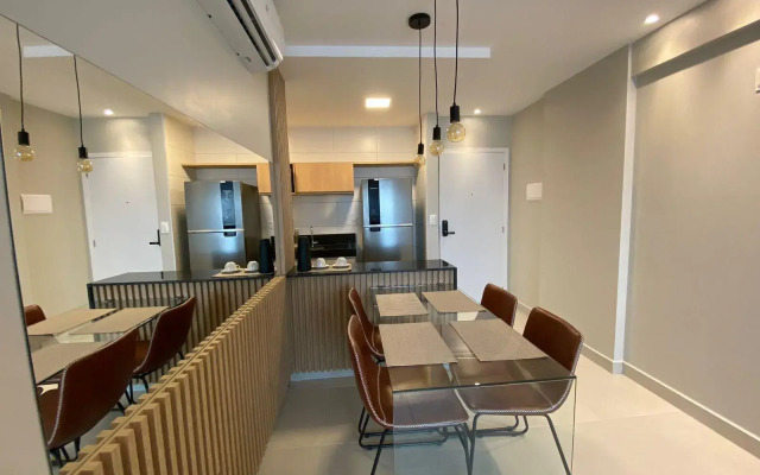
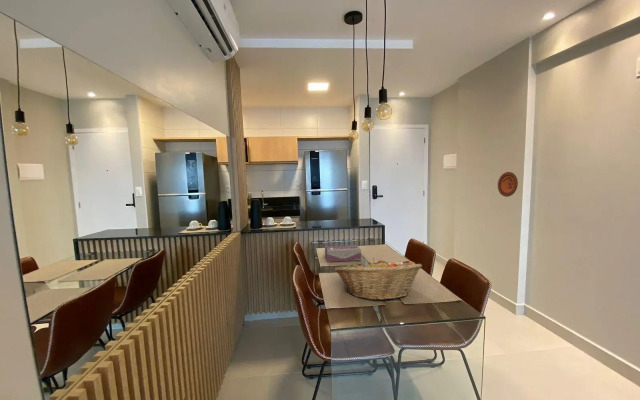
+ fruit basket (377, 274)
+ tissue box (342, 252)
+ decorative plate (507, 184)
